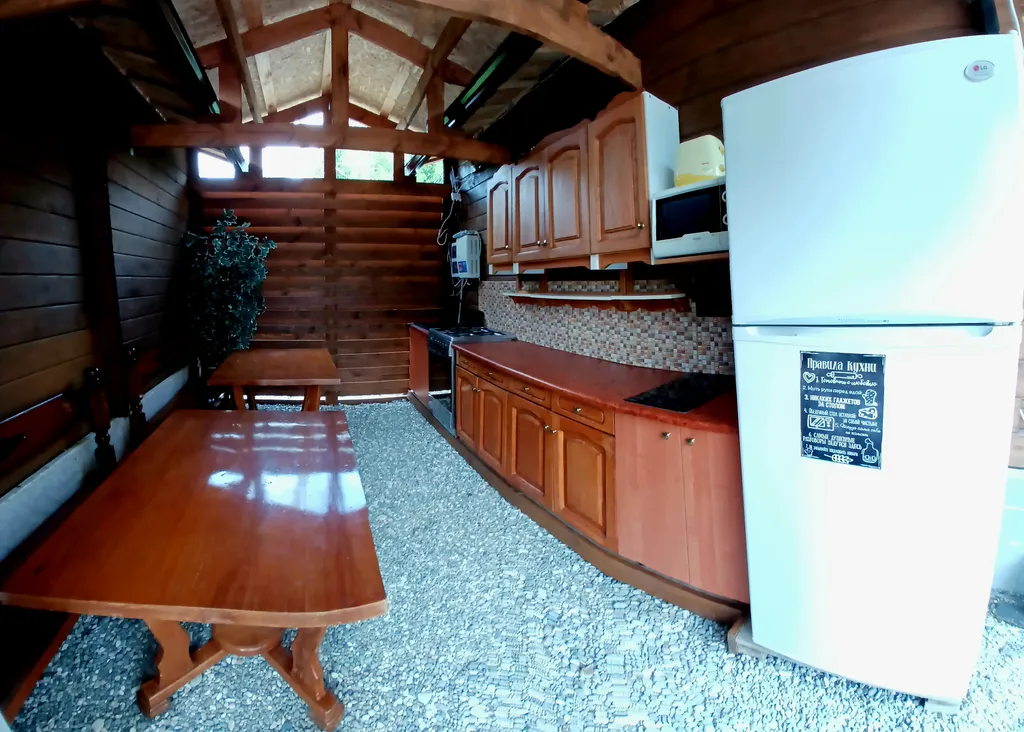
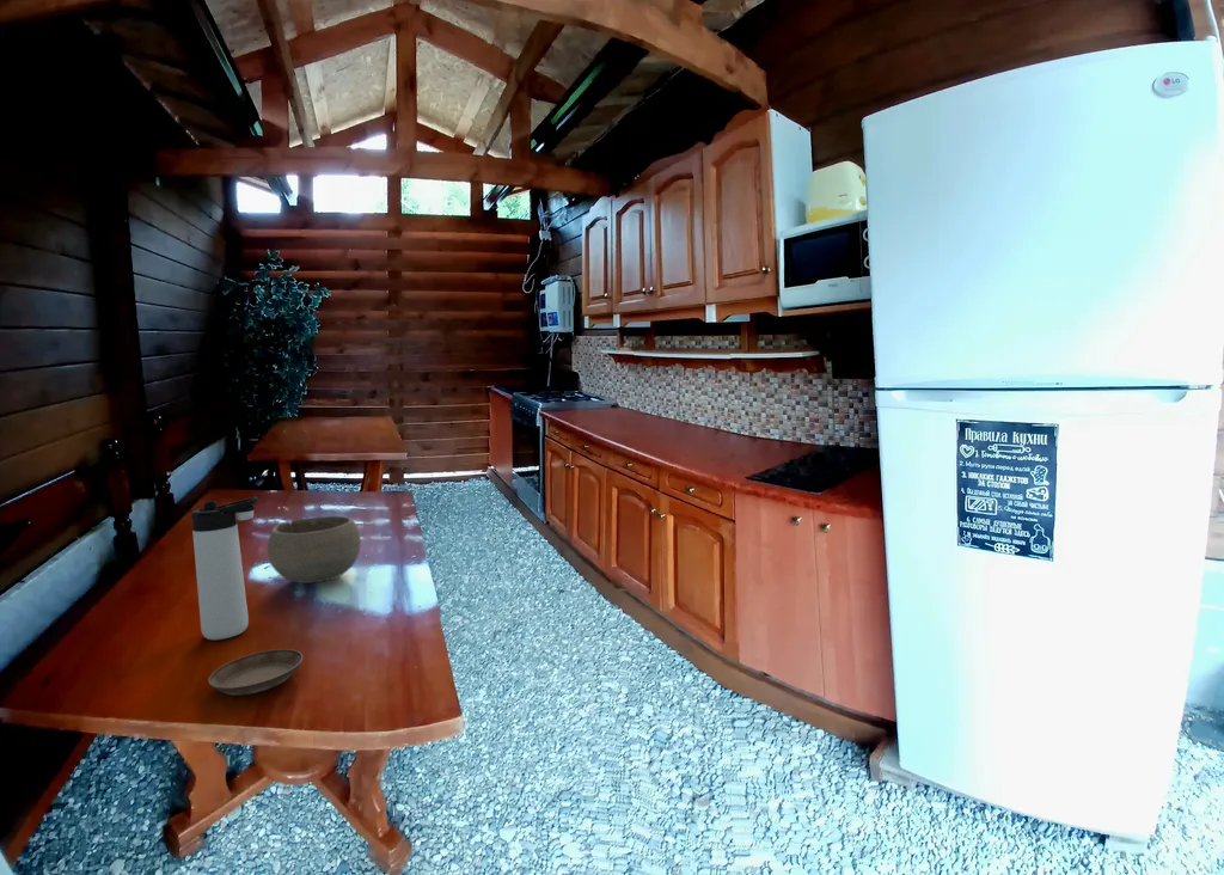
+ thermos bottle (230, 565)
+ bowl (316, 551)
+ saucer (257, 673)
